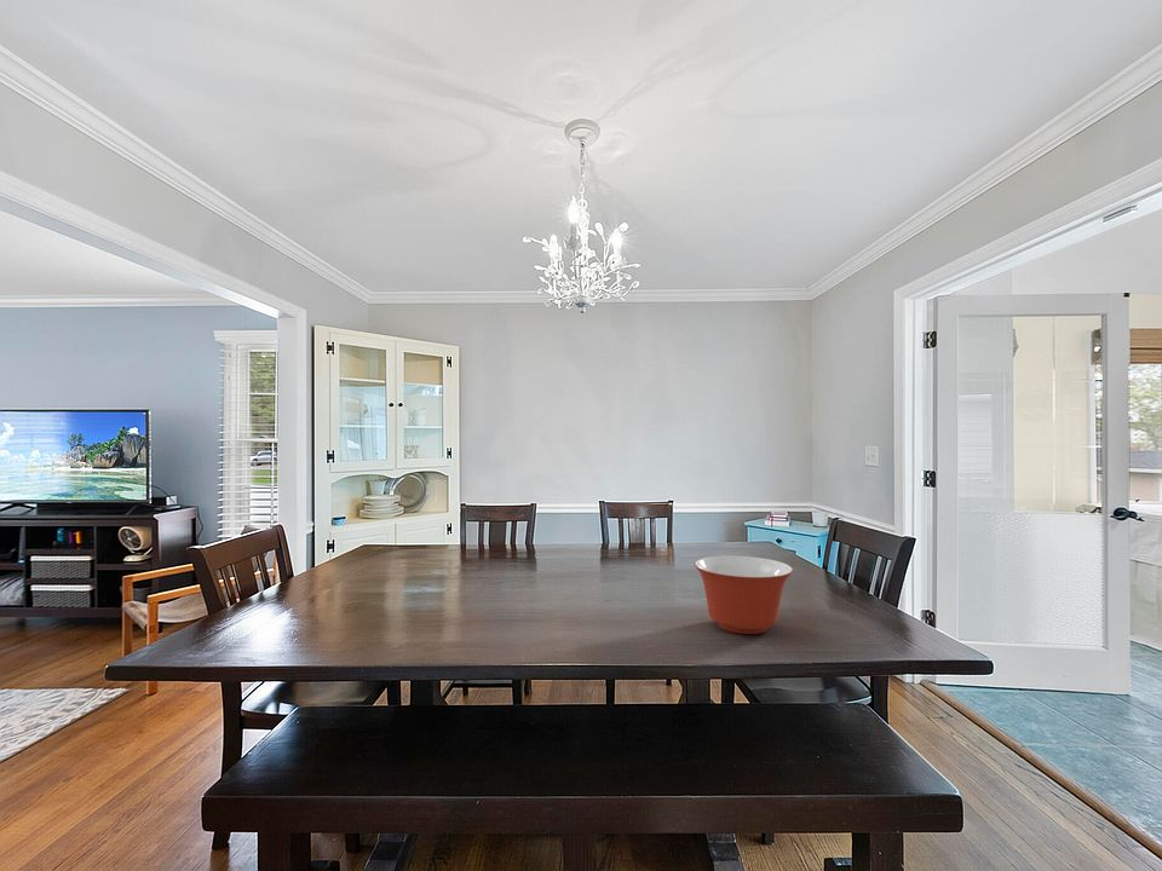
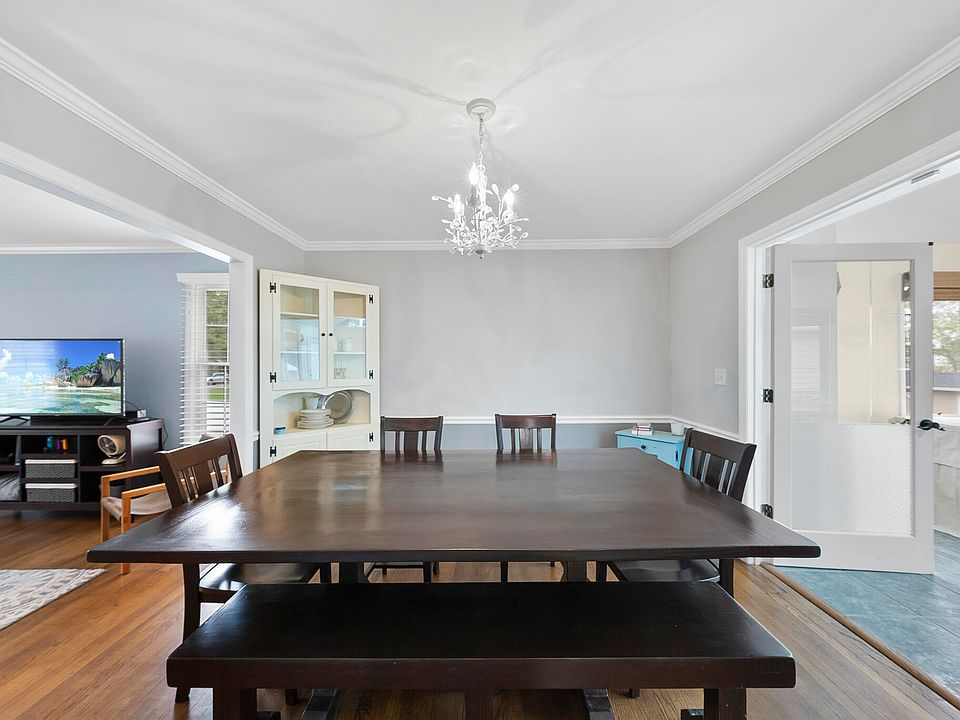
- mixing bowl (742, 595)
